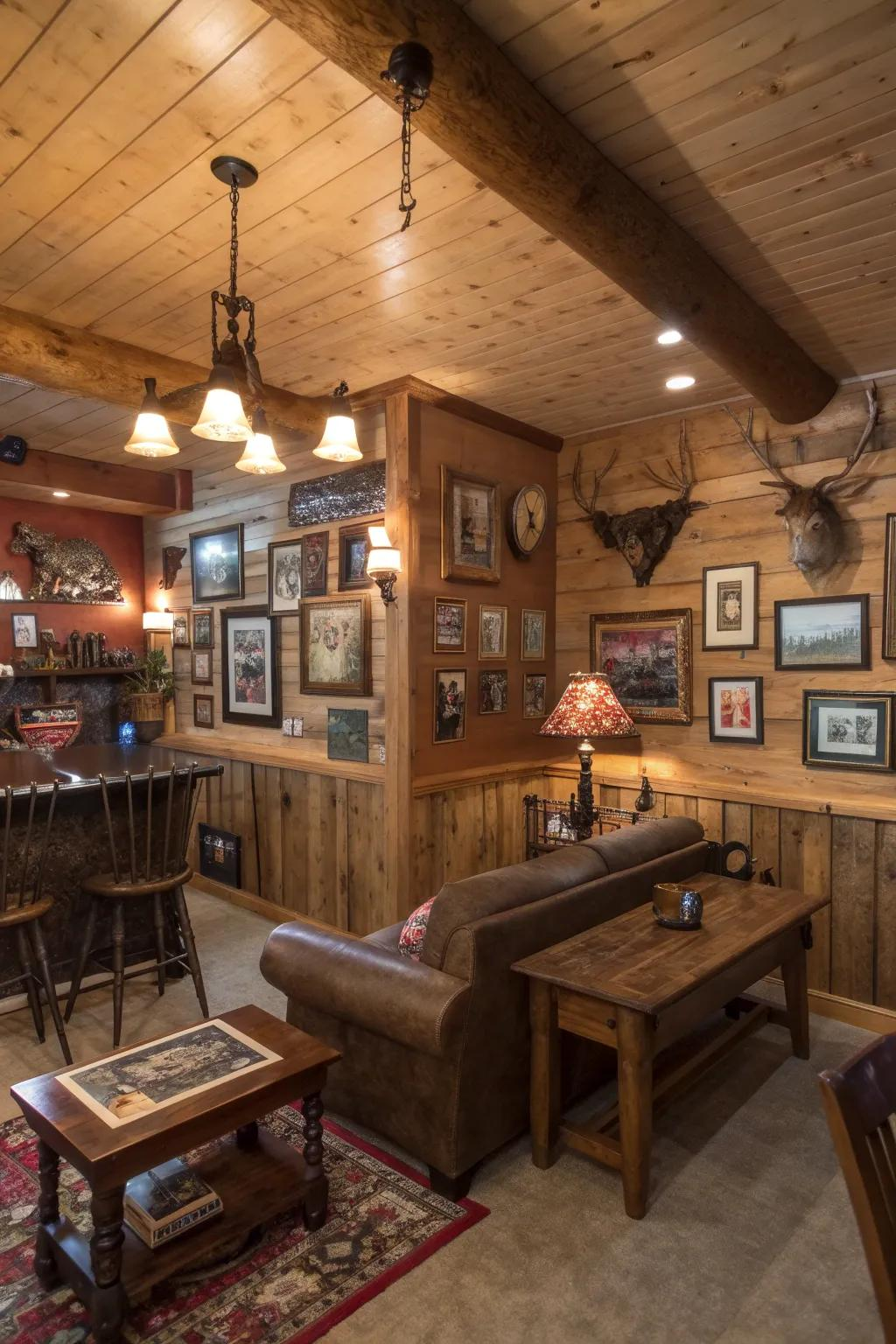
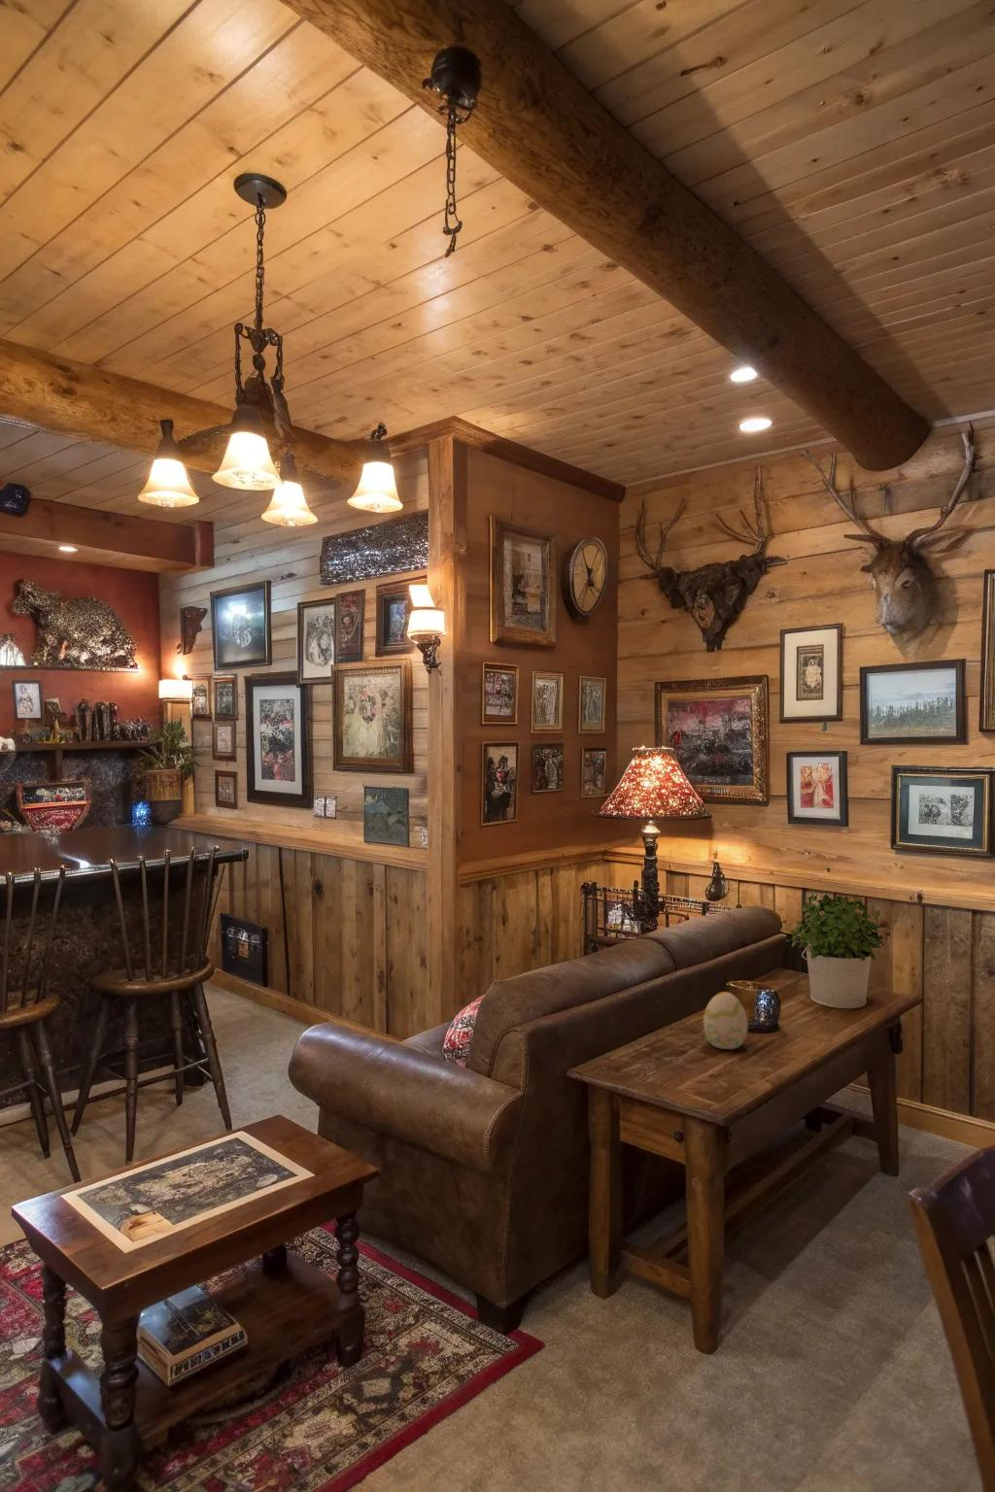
+ potted plant (832, 946)
+ decorative egg (725, 1018)
